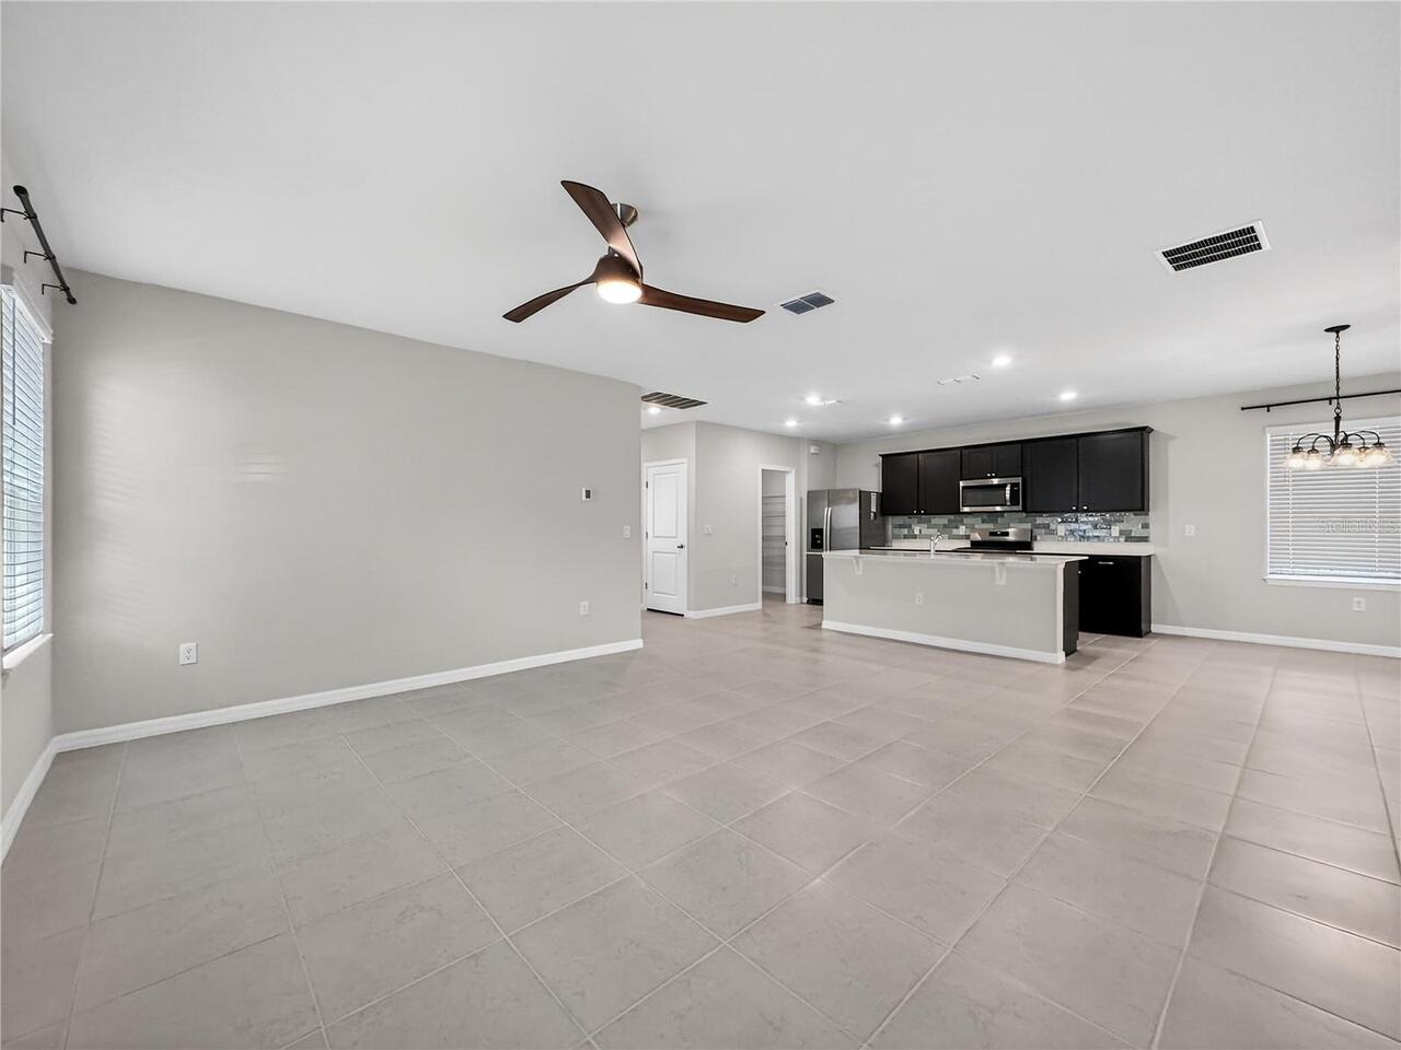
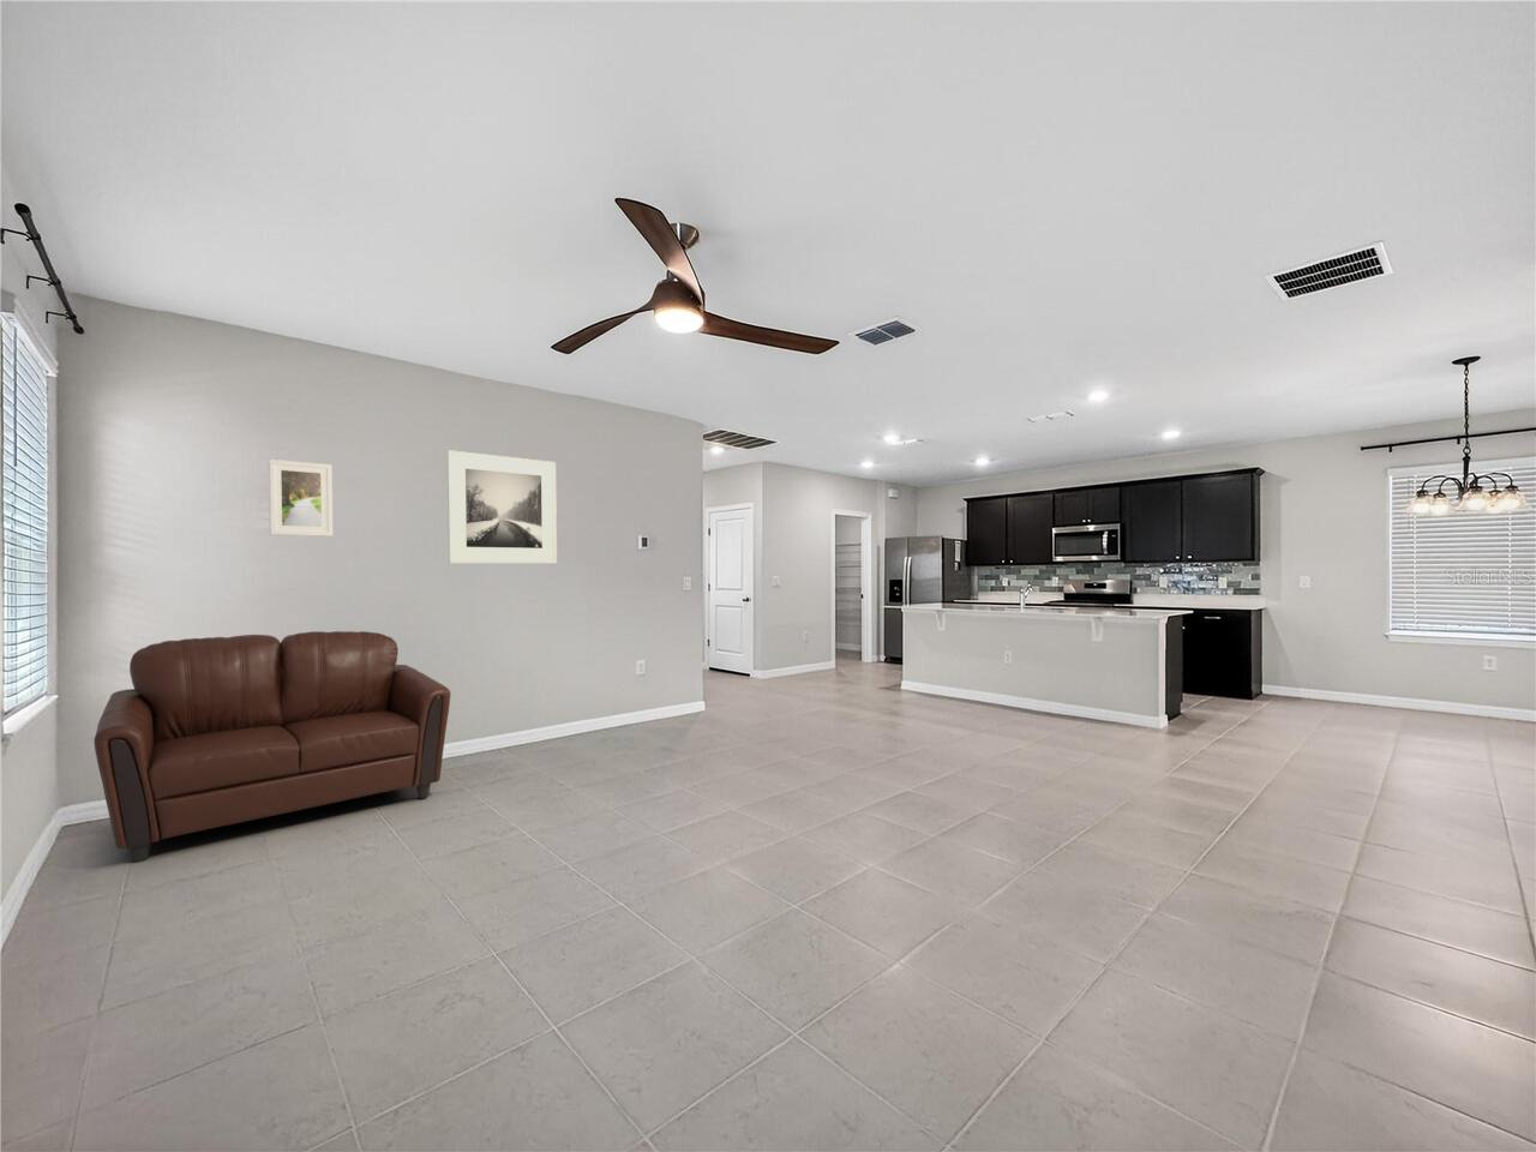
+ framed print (301, 499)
+ sofa (287, 721)
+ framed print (504, 509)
